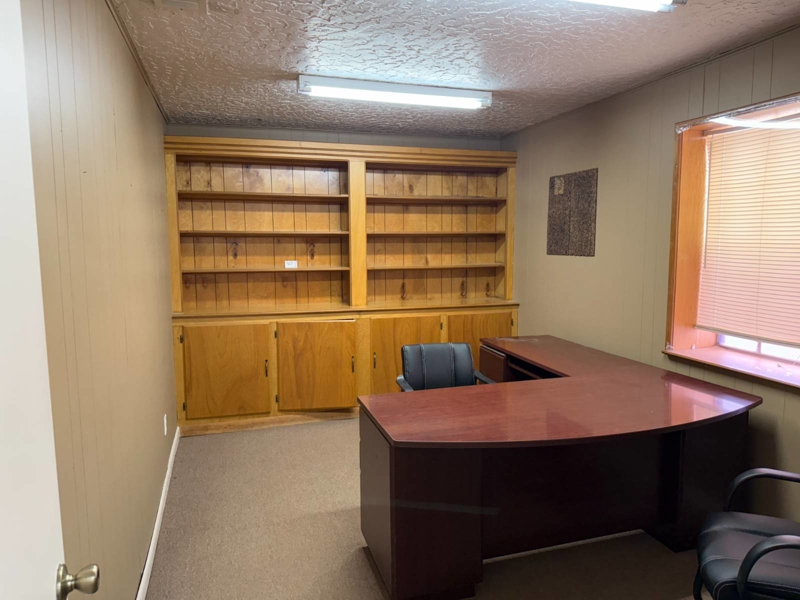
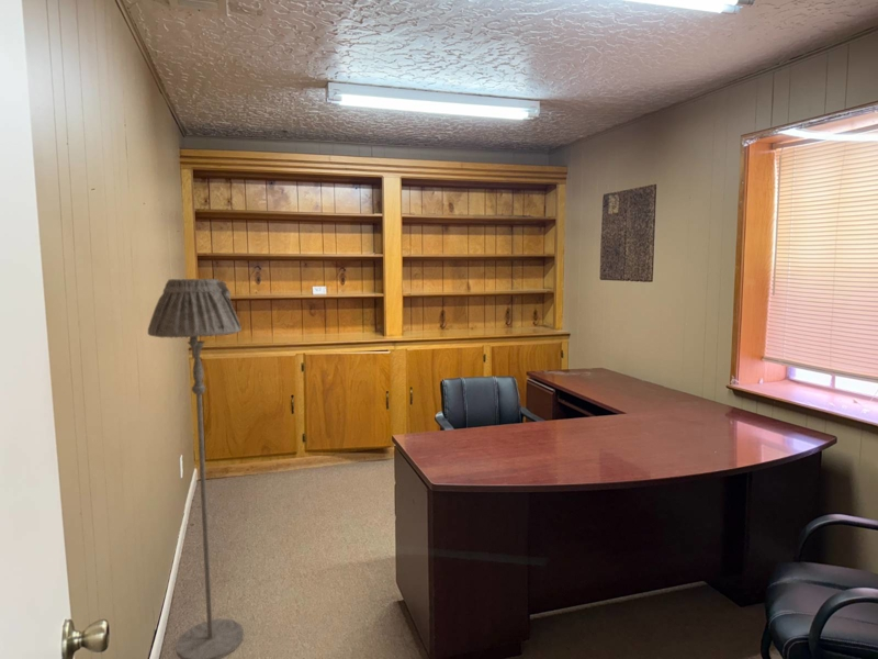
+ floor lamp (202, 466)
